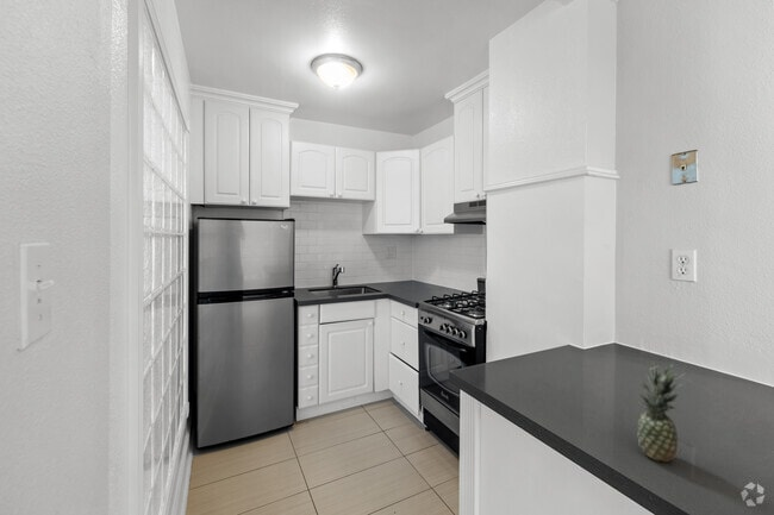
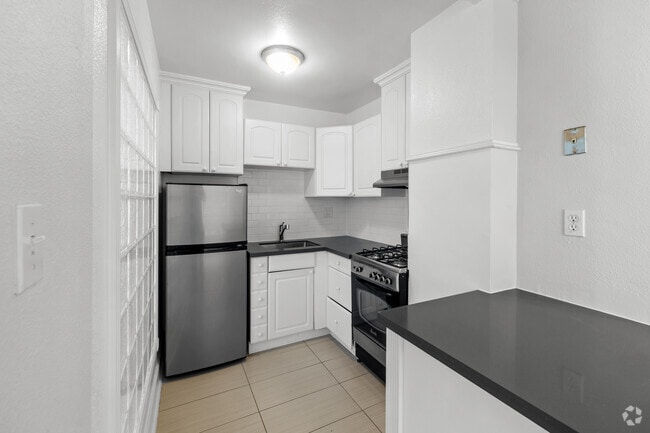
- fruit (658, 409)
